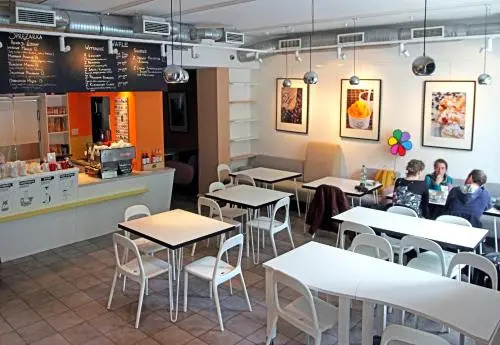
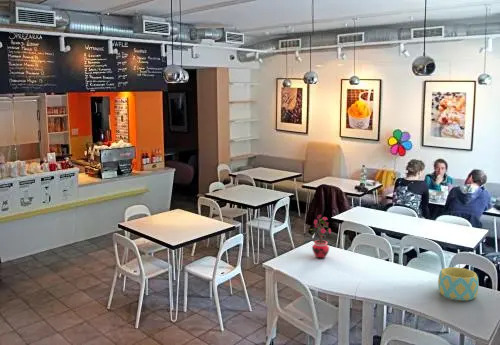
+ bowl (458, 283)
+ potted plant (319, 235)
